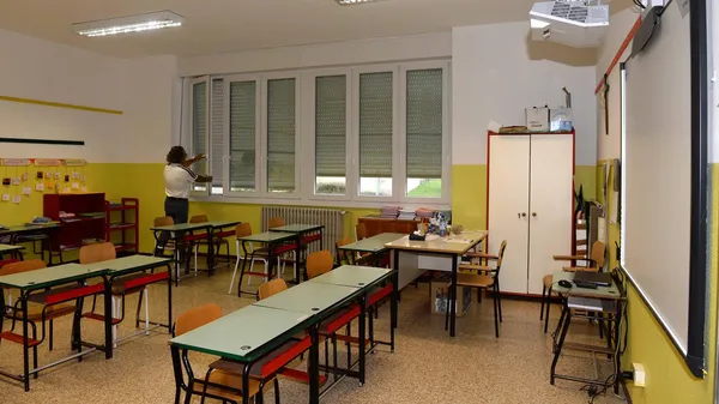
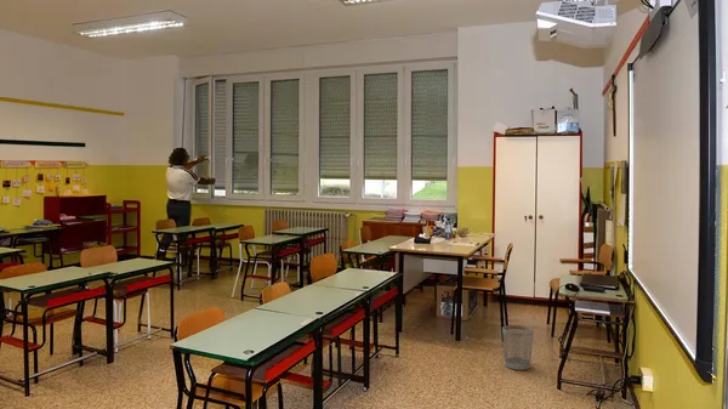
+ wastebasket (517, 347)
